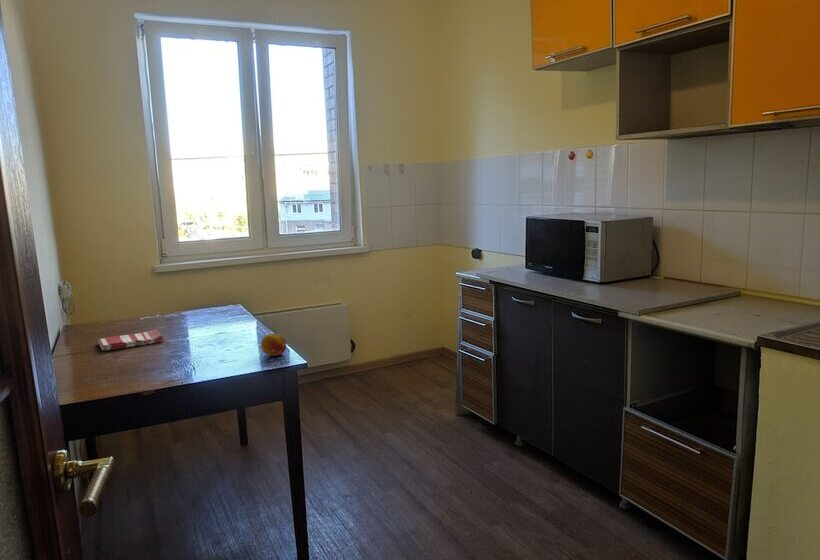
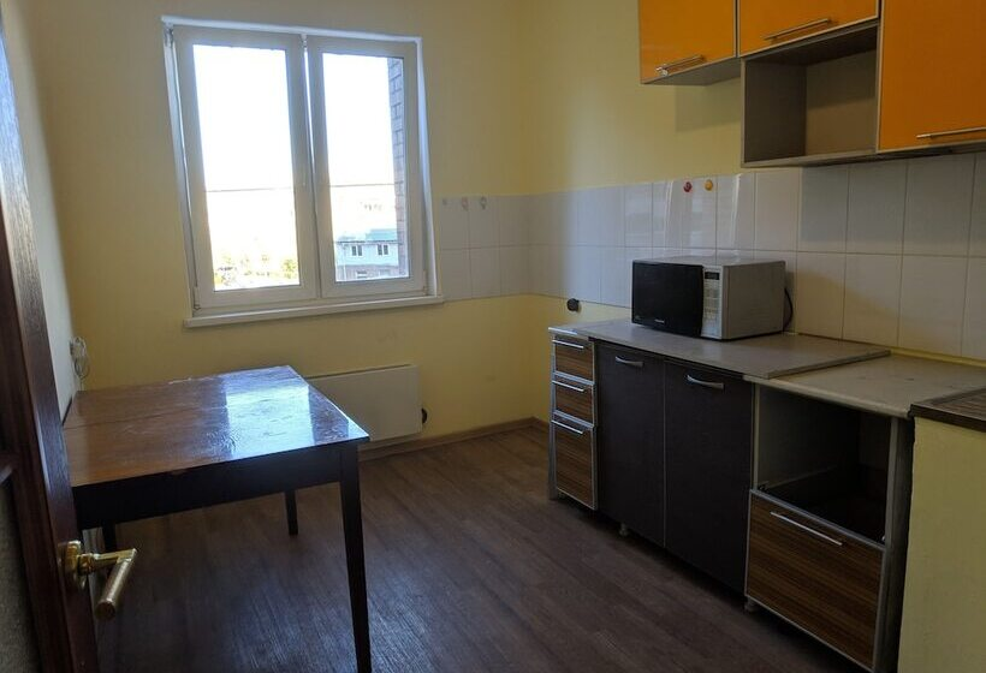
- fruit (273, 344)
- dish towel (131, 339)
